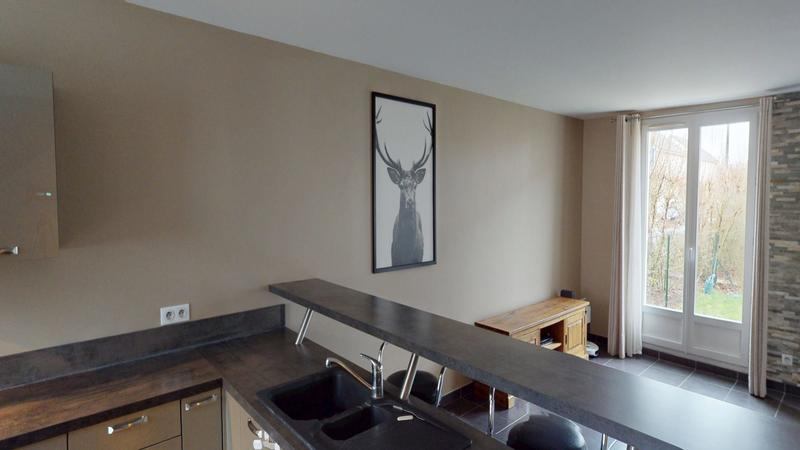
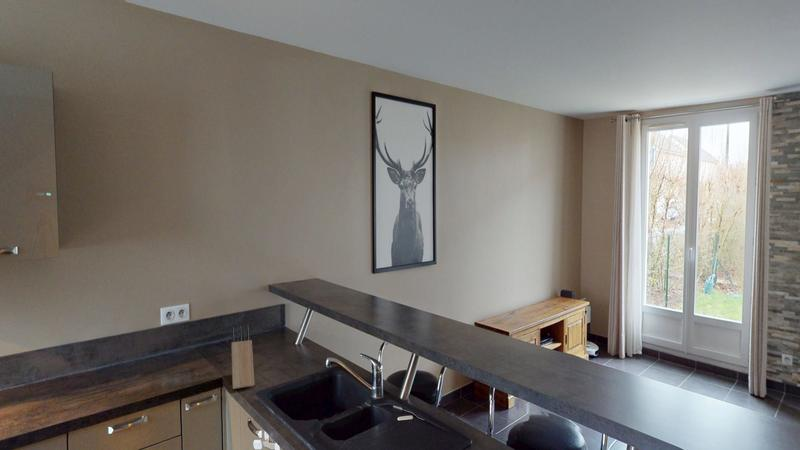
+ knife block (242, 354)
